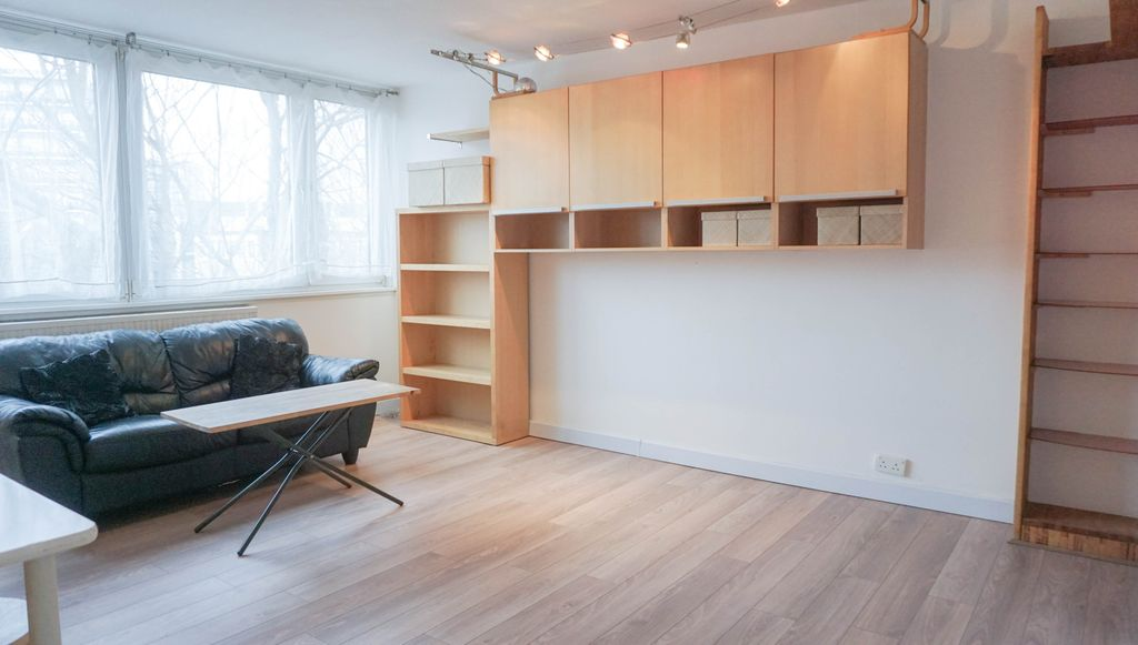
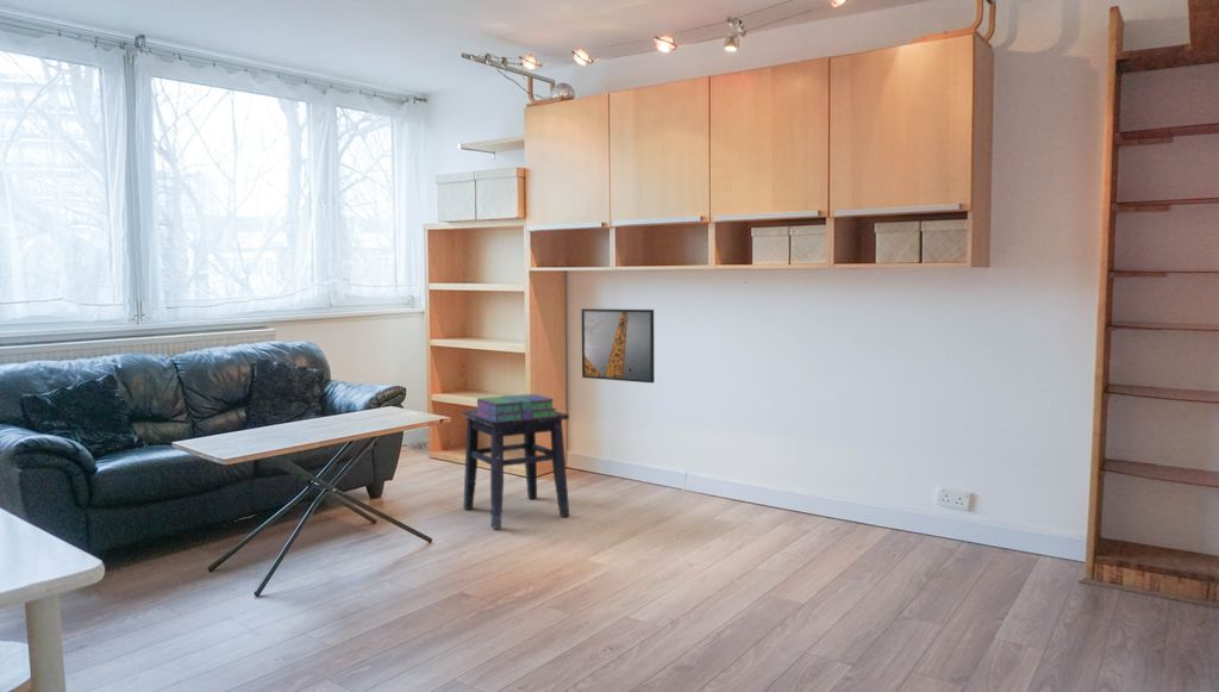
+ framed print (617, 344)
+ stack of books (515, 406)
+ side table (514, 462)
